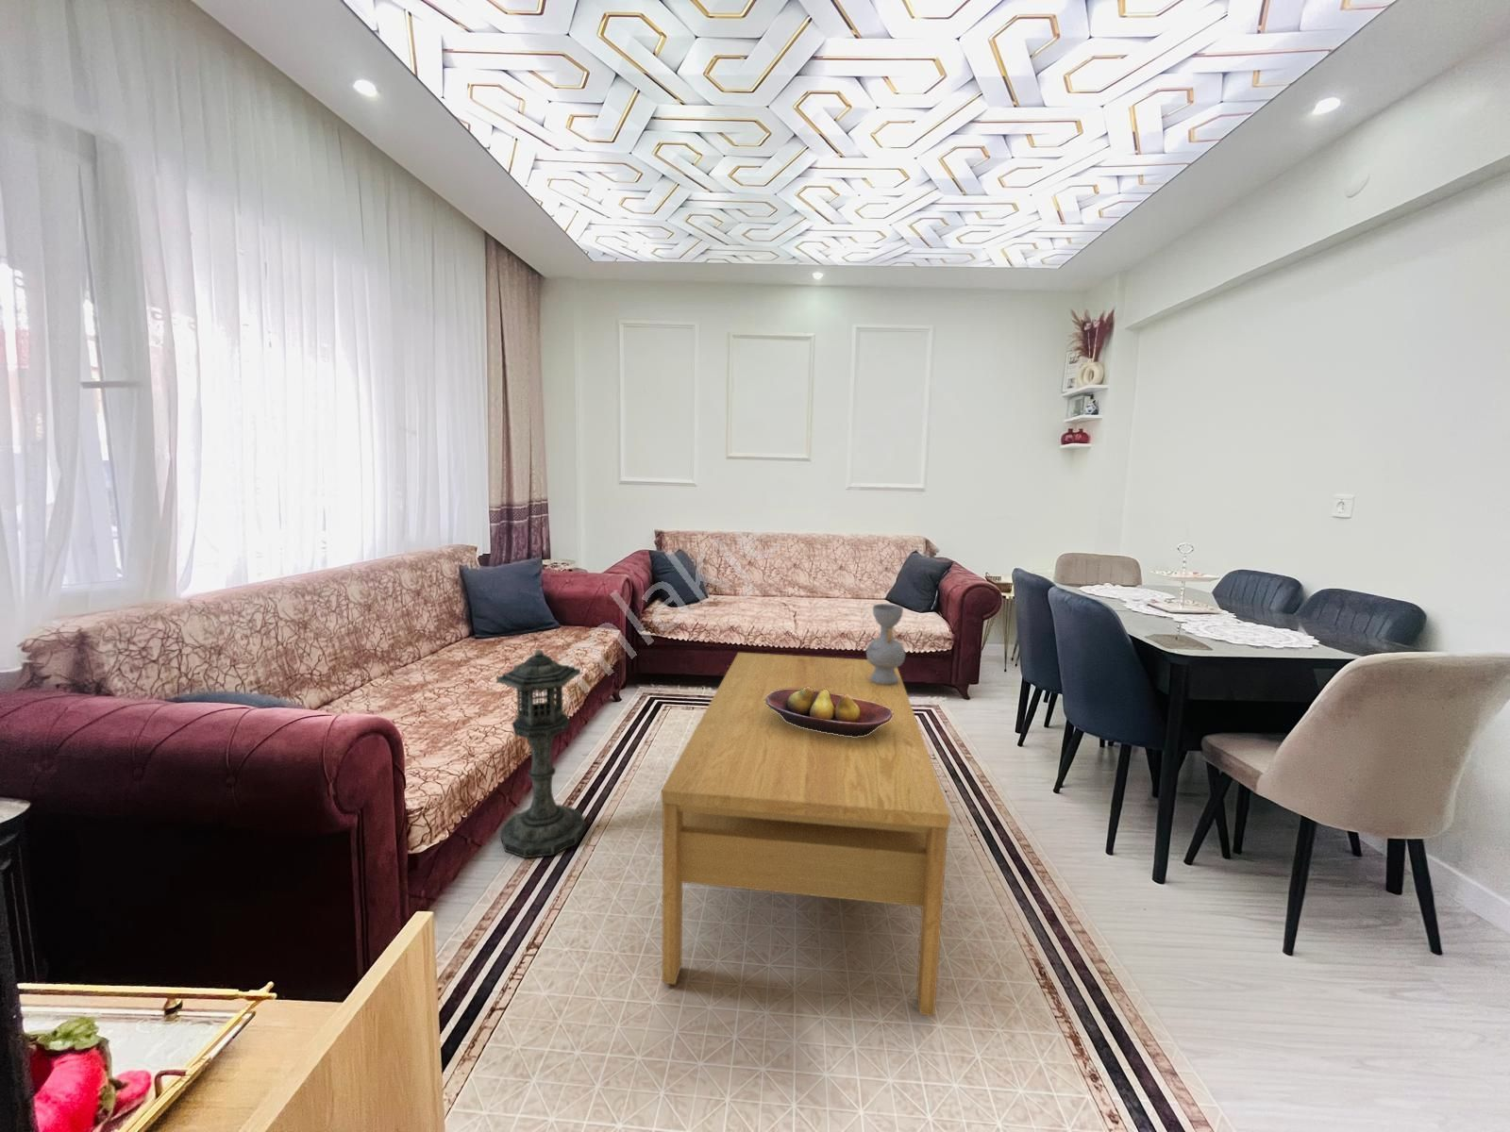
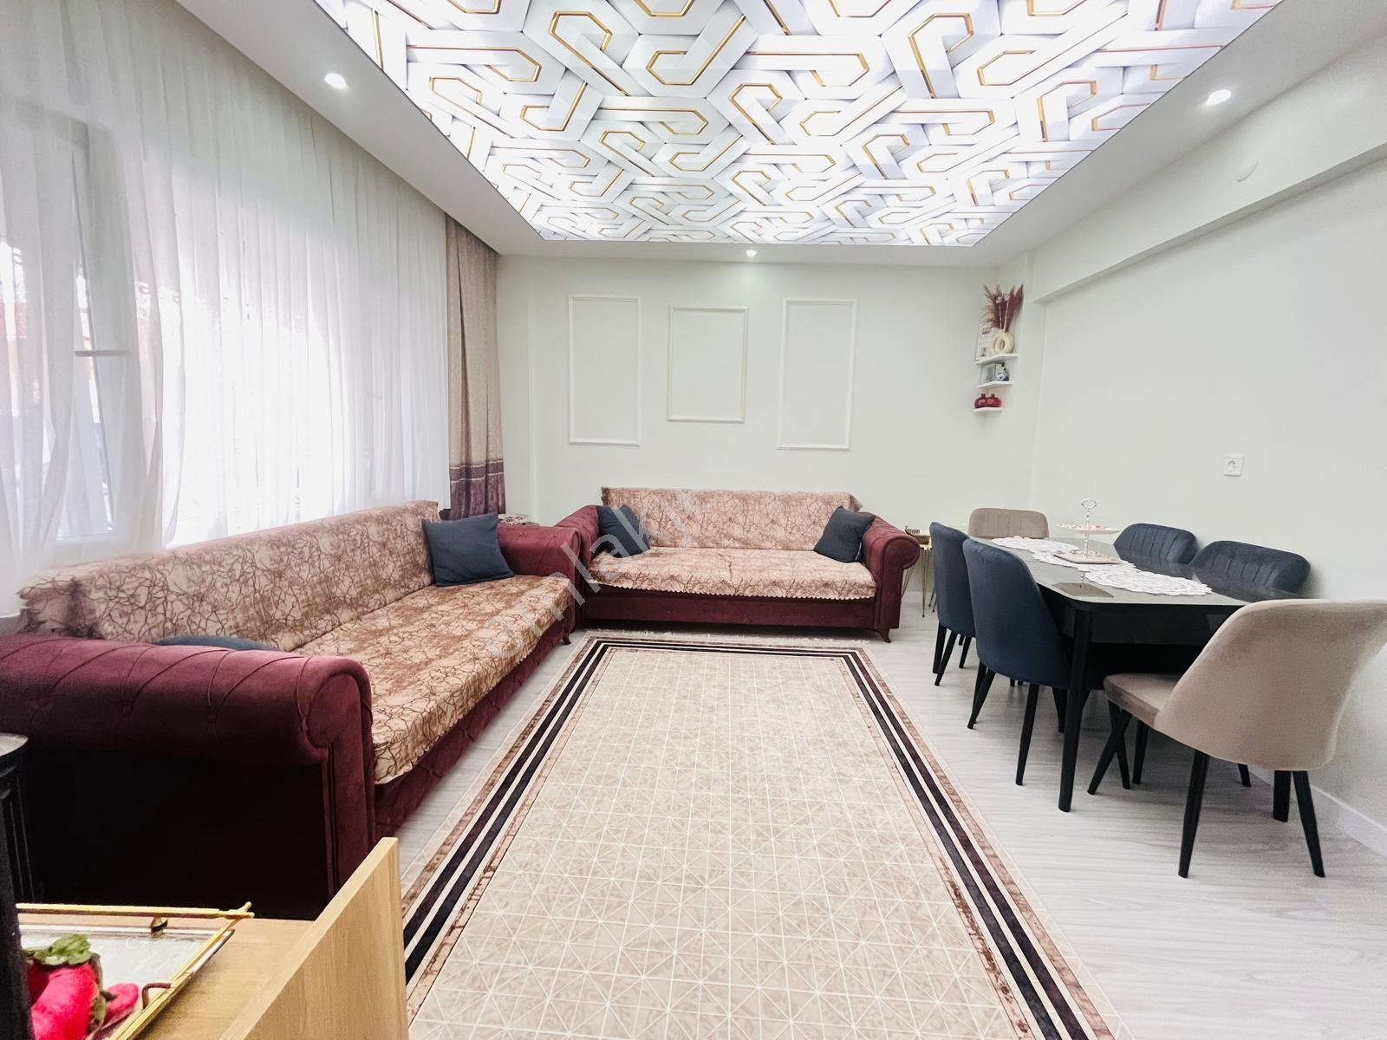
- lantern (541, 743)
- decorative vase (886, 643)
- fruit bowl (826, 706)
- coffee table (807, 781)
